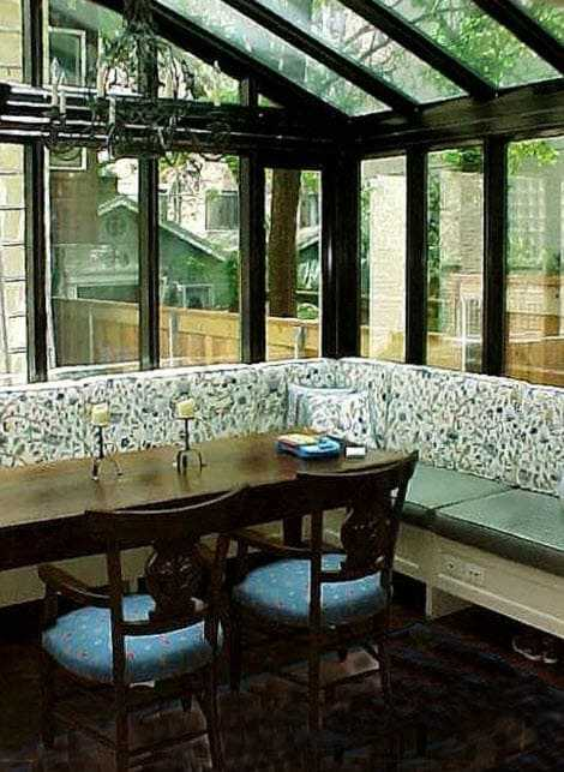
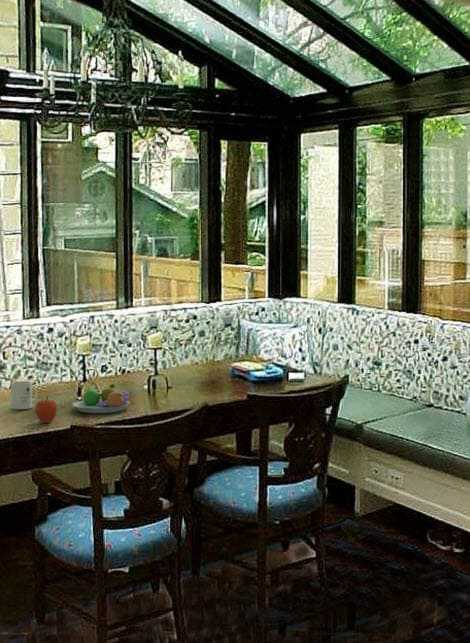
+ mug (25, 394)
+ fruit bowl (101, 397)
+ apple (46, 409)
